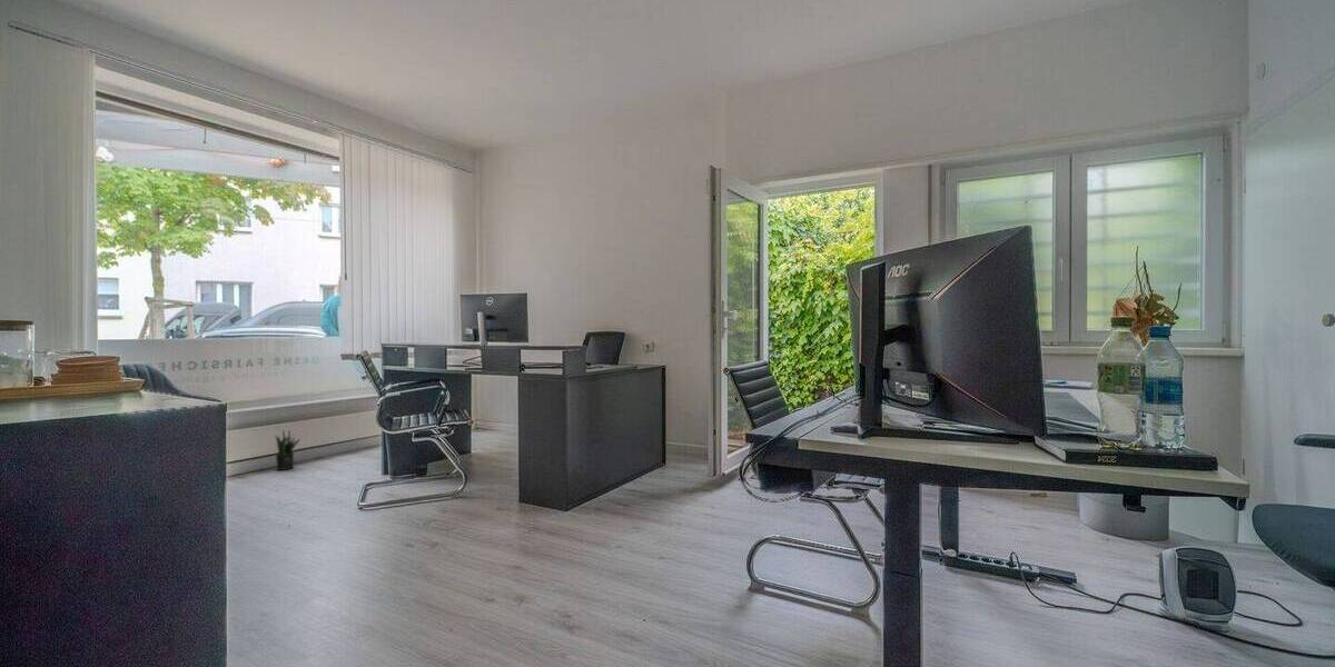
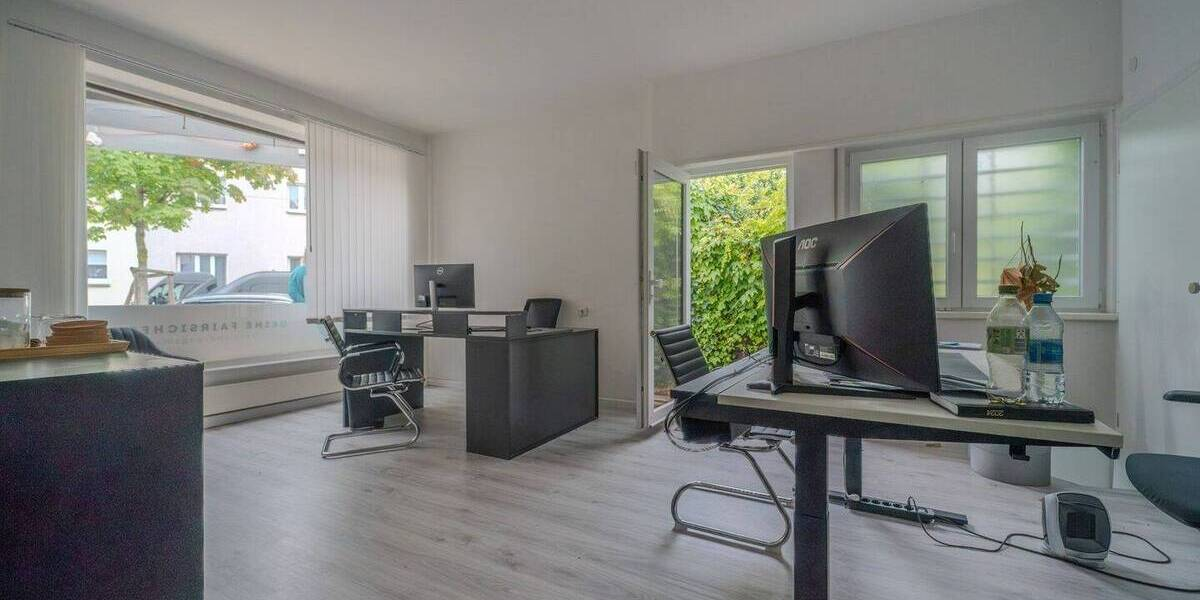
- potted plant (286, 449)
